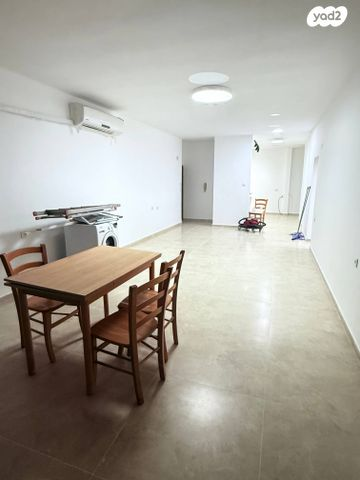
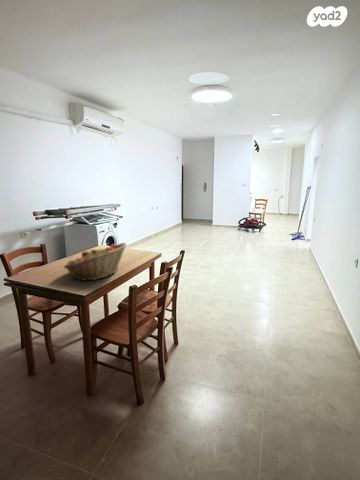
+ fruit basket (97, 259)
